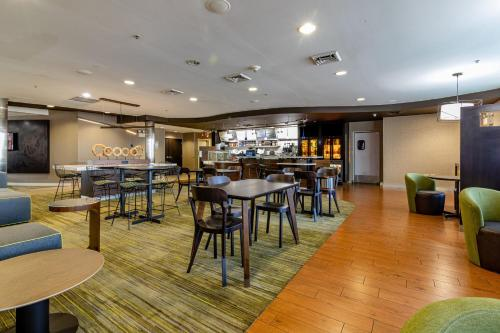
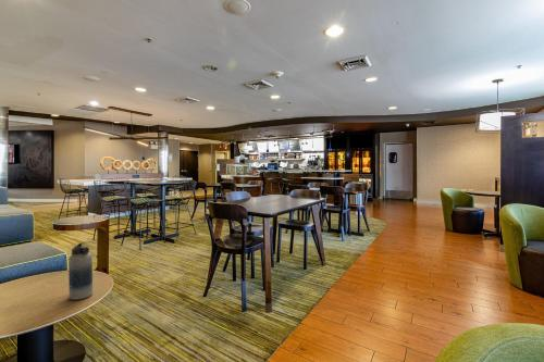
+ water bottle (81, 270)
